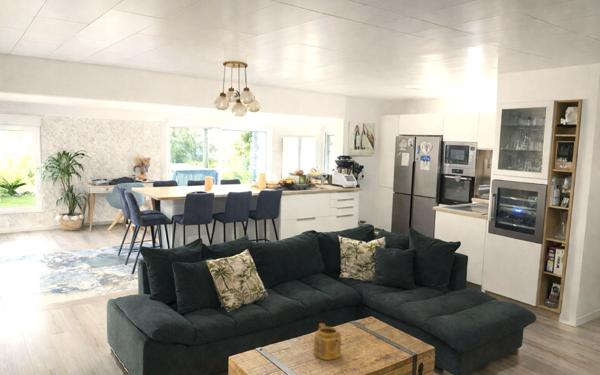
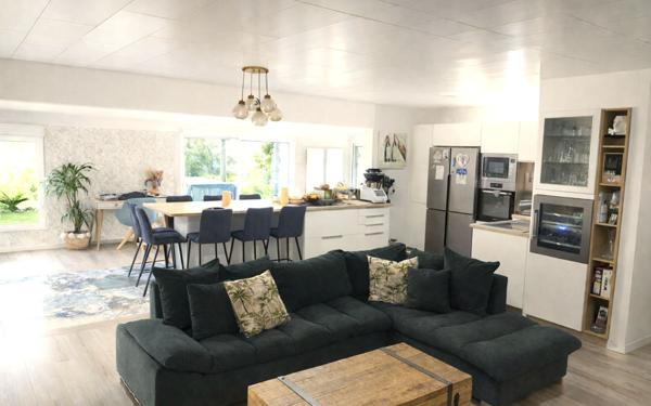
- teapot (328, 342)
